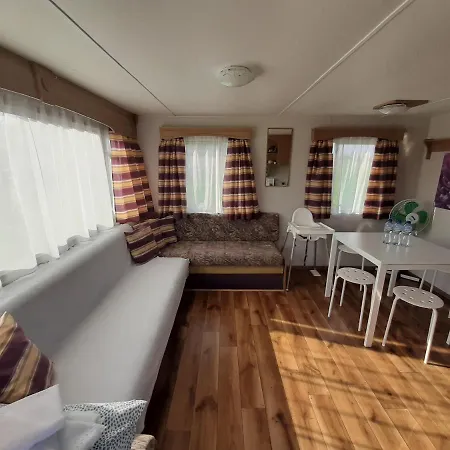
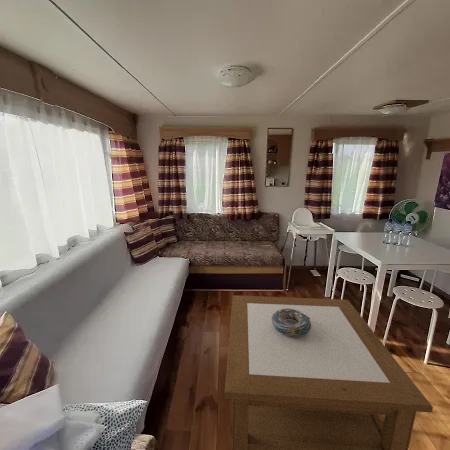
+ coffee table (299, 366)
+ decorative bowl (292, 319)
